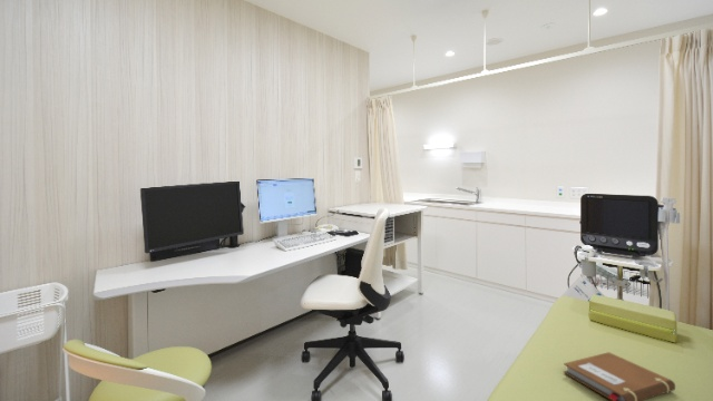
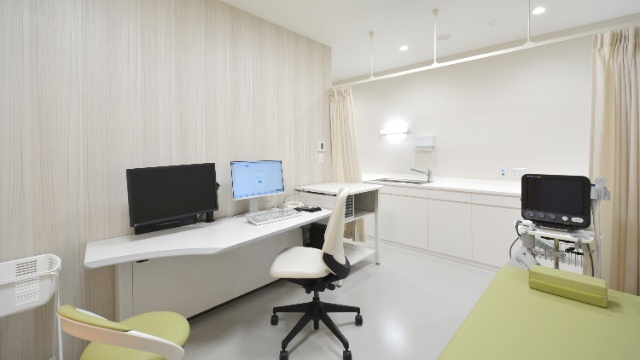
- notebook (615, 376)
